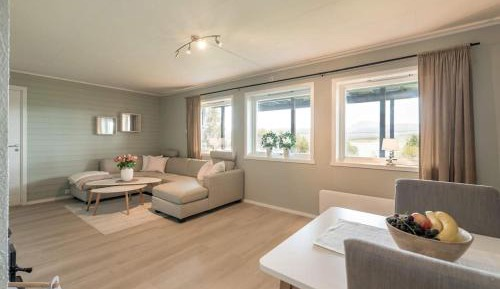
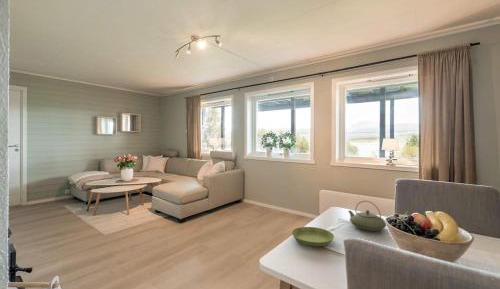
+ saucer (312, 236)
+ teapot (365, 213)
